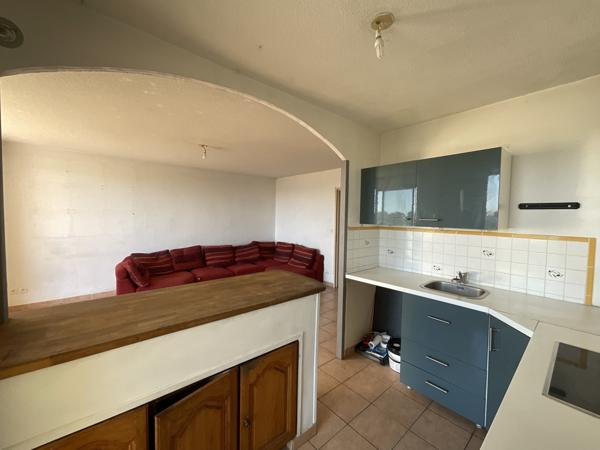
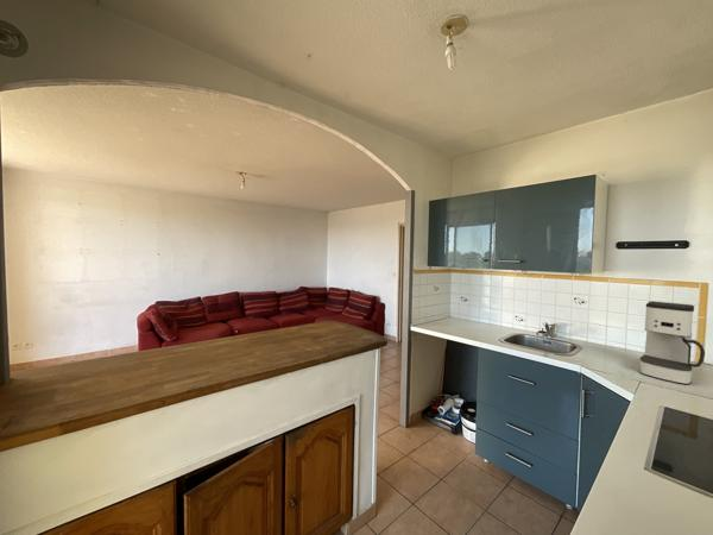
+ coffee maker (671, 340)
